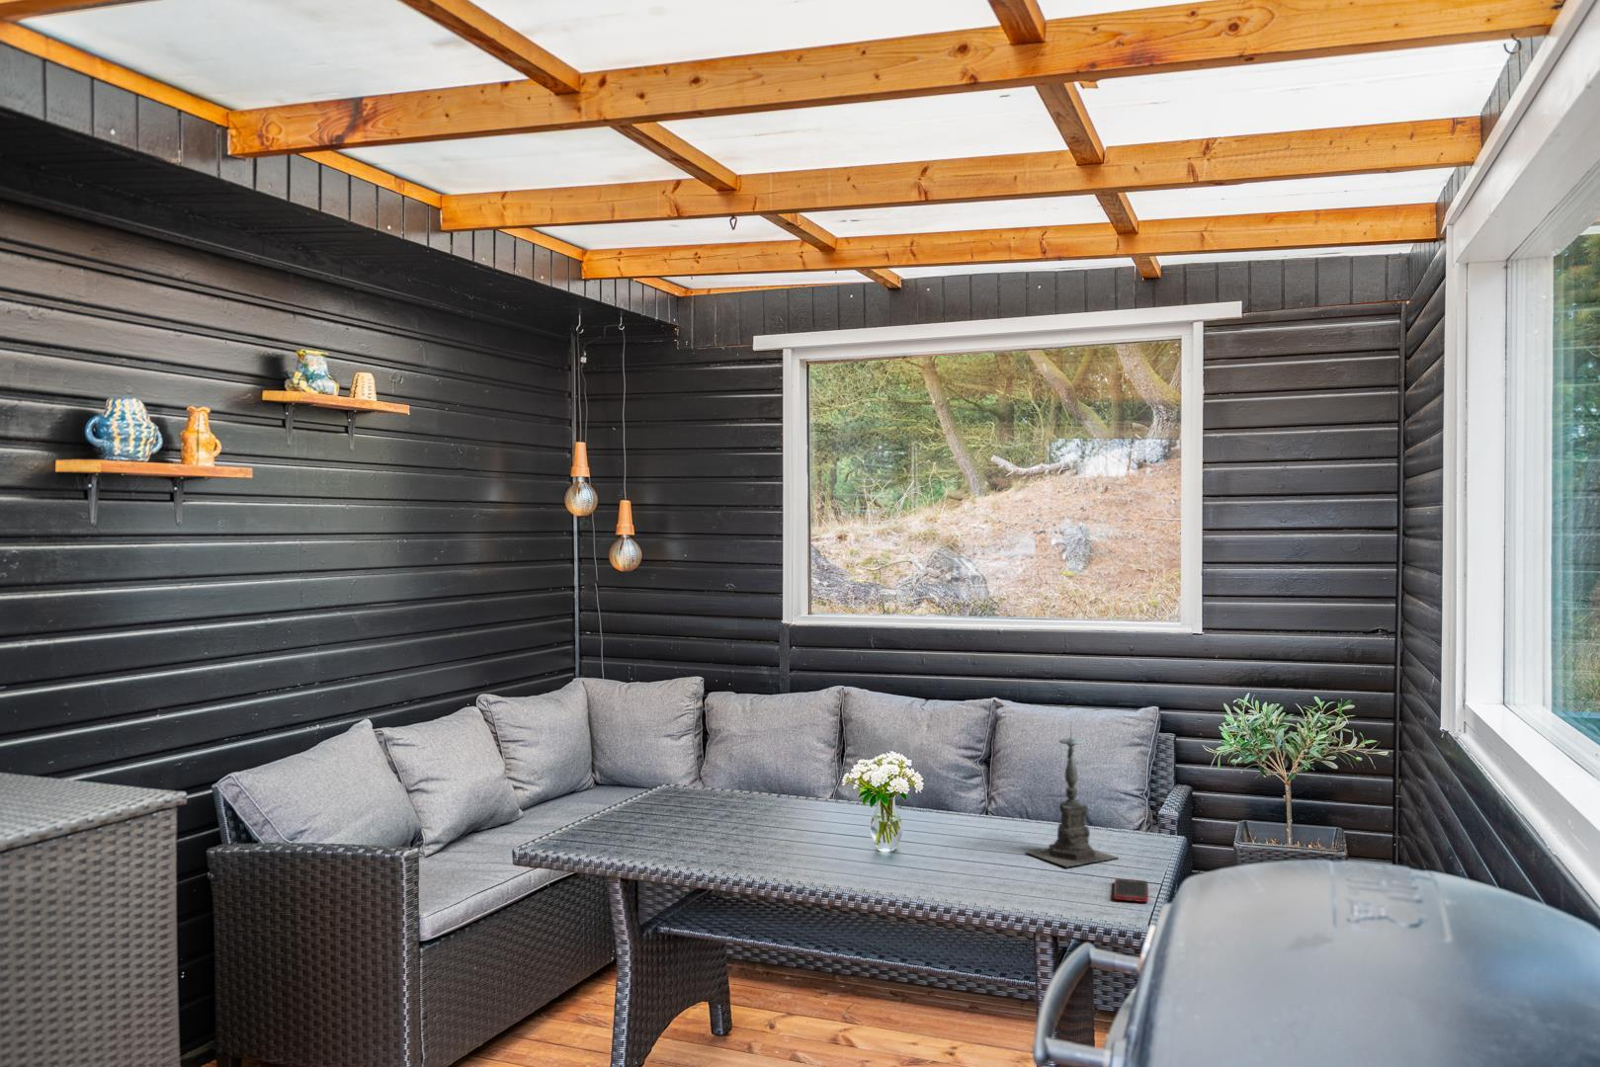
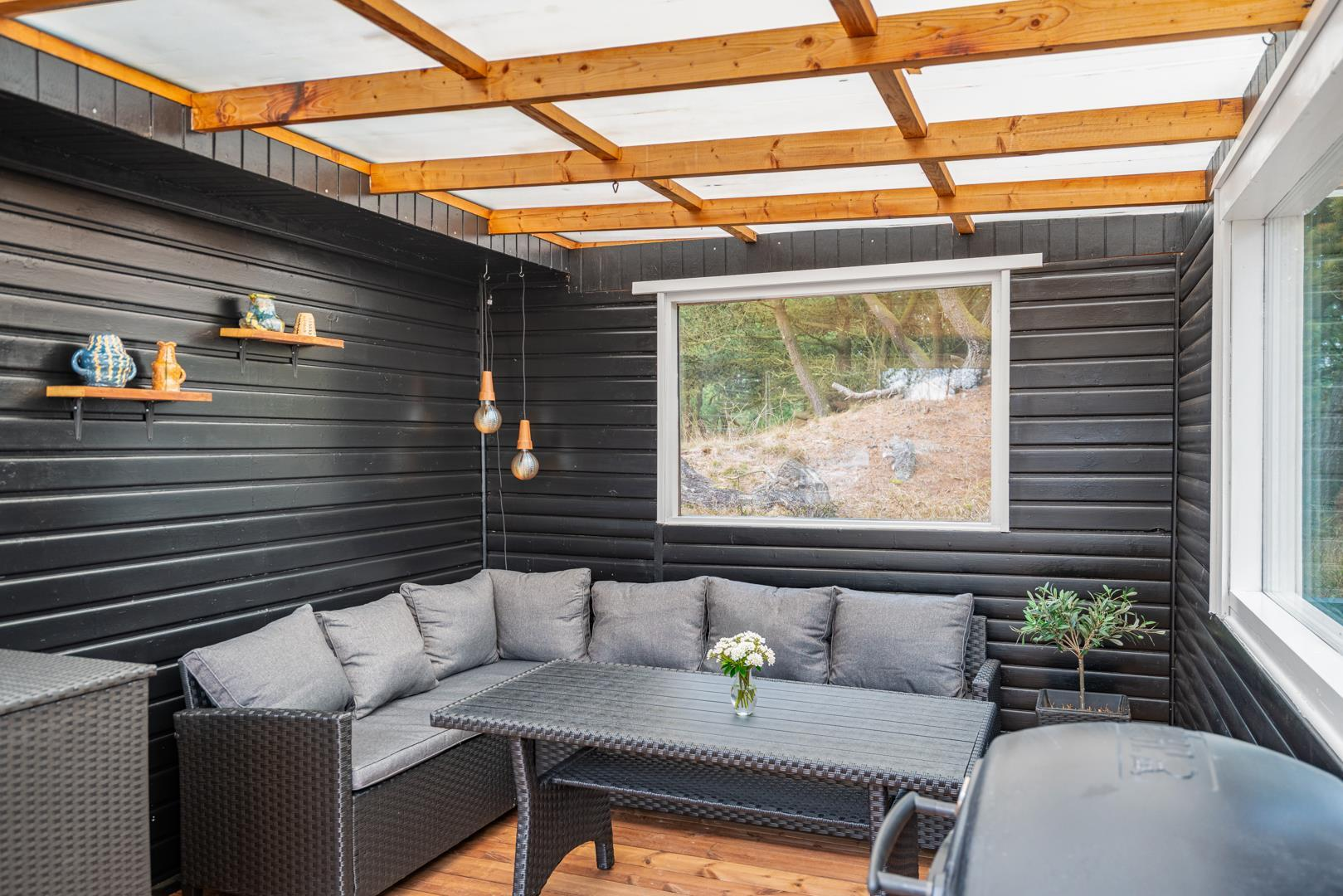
- candle holder (1071, 787)
- cell phone (1131, 890)
